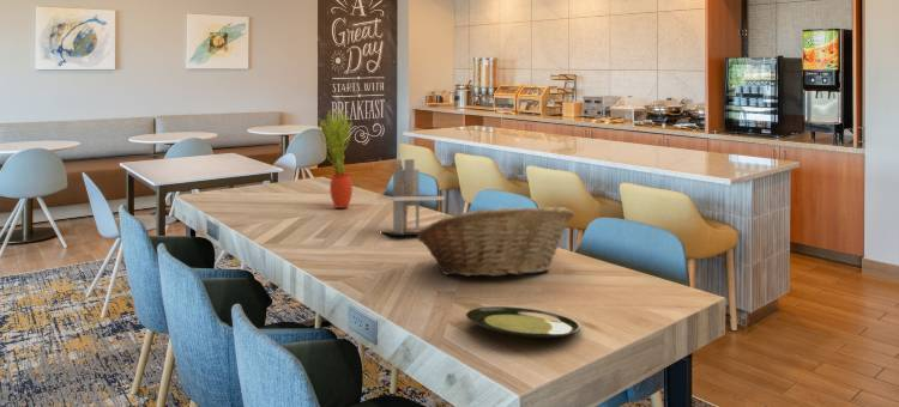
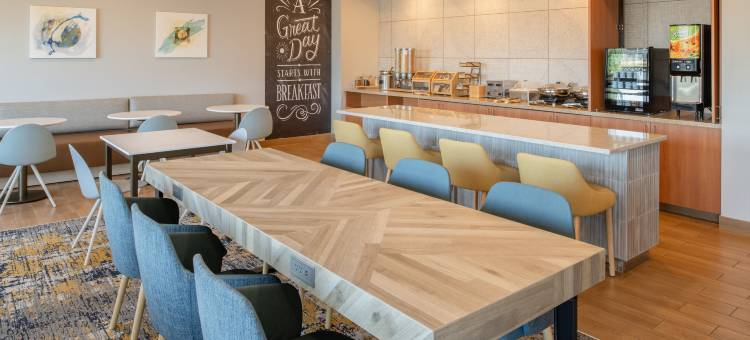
- fruit basket (496, 238)
- plate (523, 321)
- potted plant (334, 157)
- napkin holder (410, 195)
